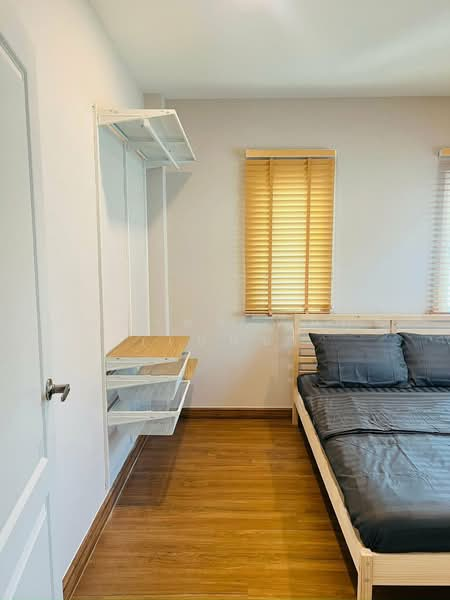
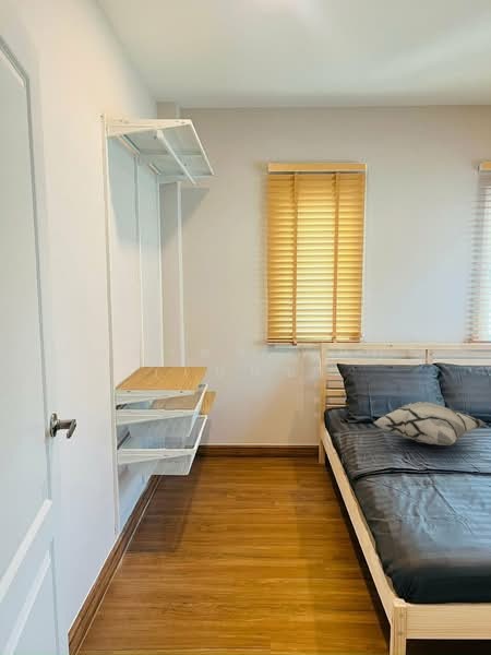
+ decorative pillow (429, 422)
